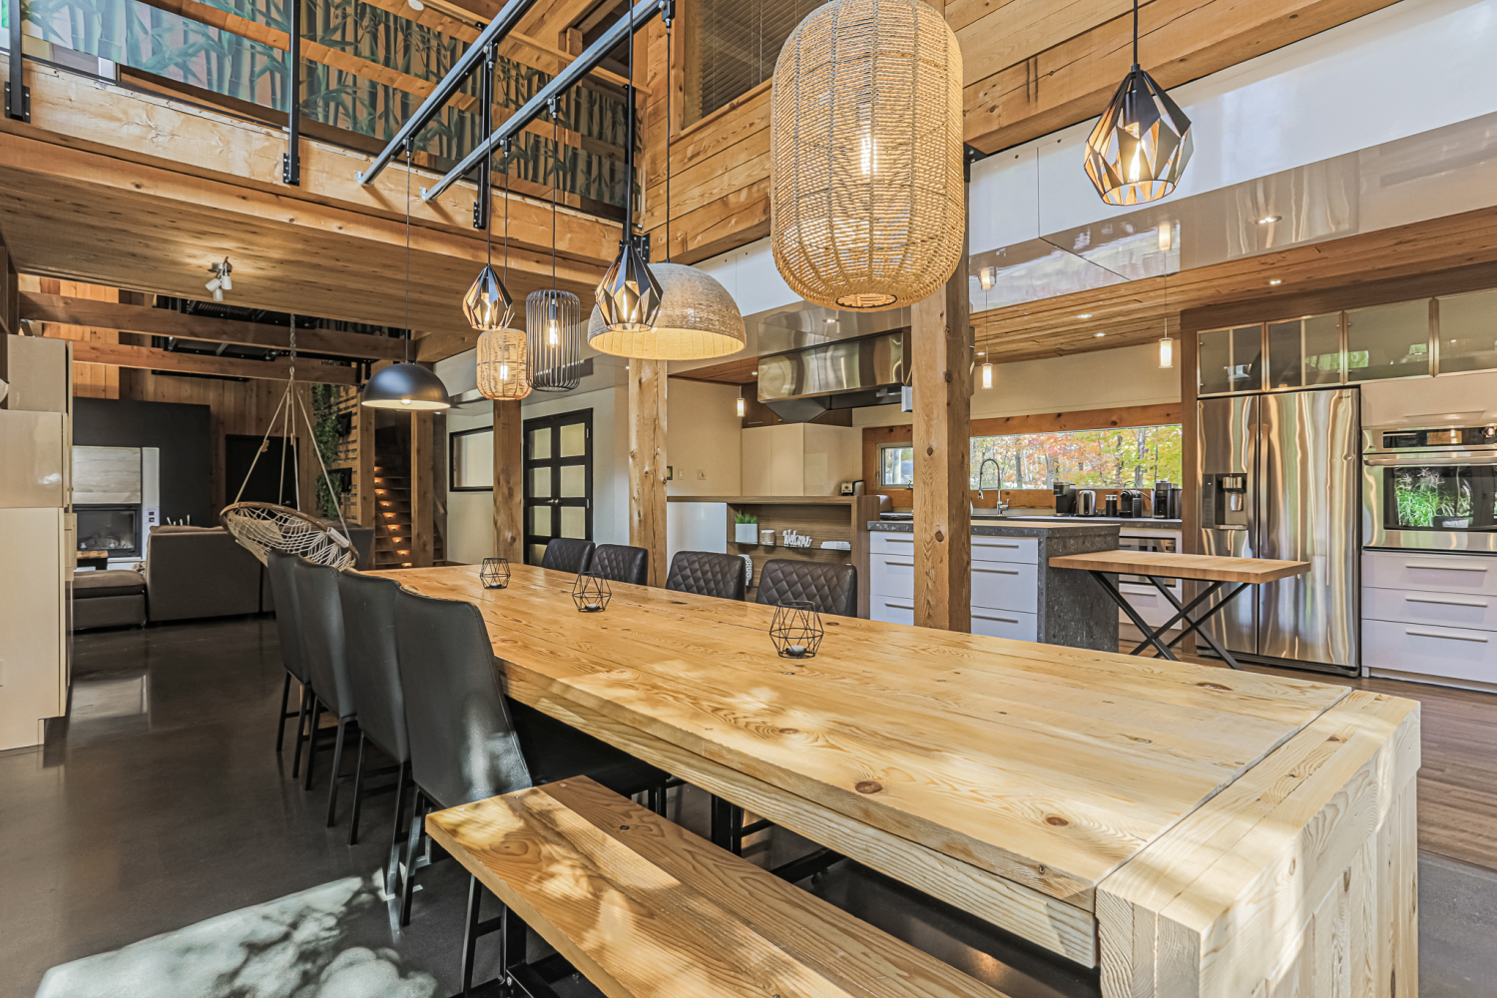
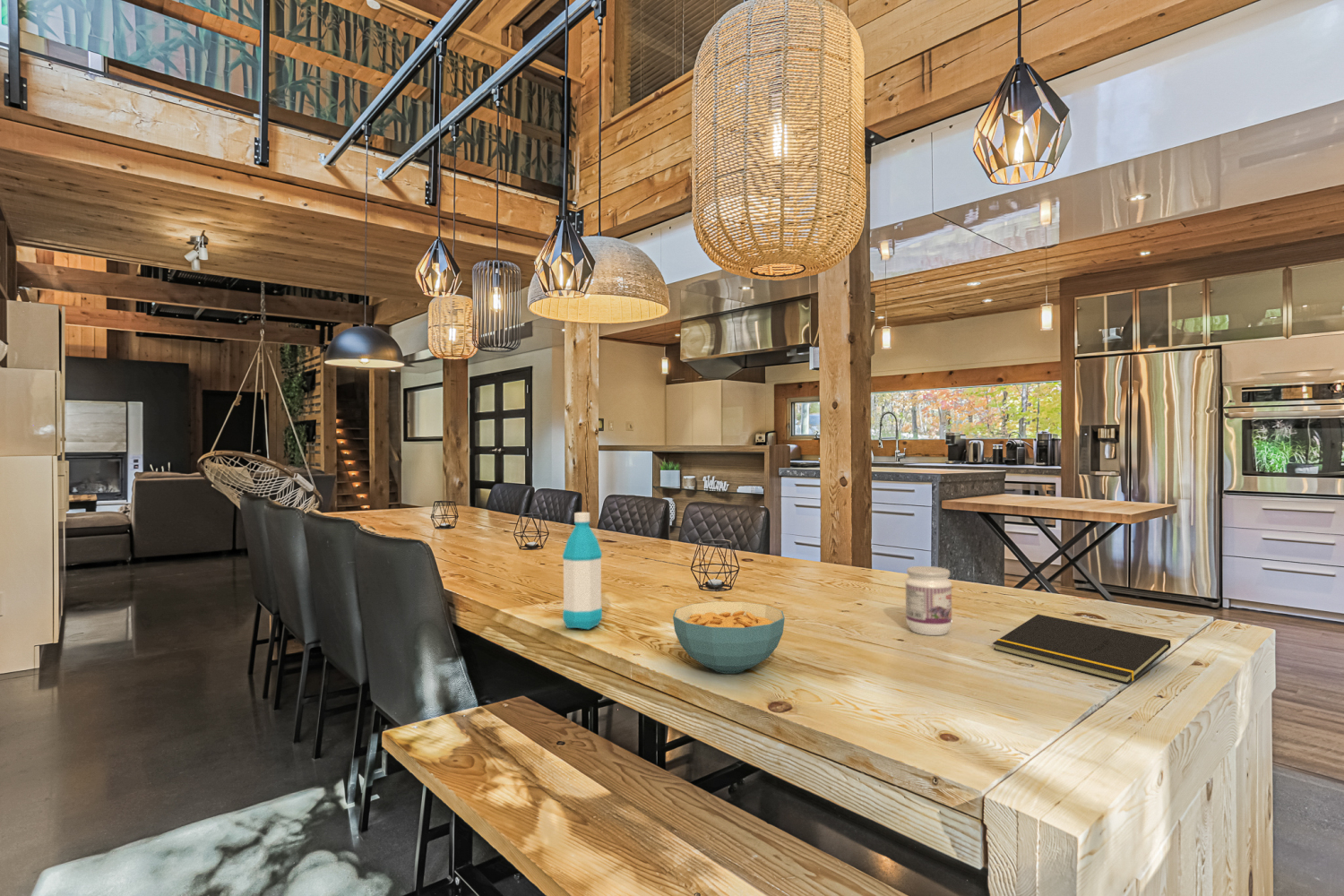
+ notepad (1078, 645)
+ jam (928, 600)
+ cereal bowl (728, 641)
+ water bottle (582, 569)
